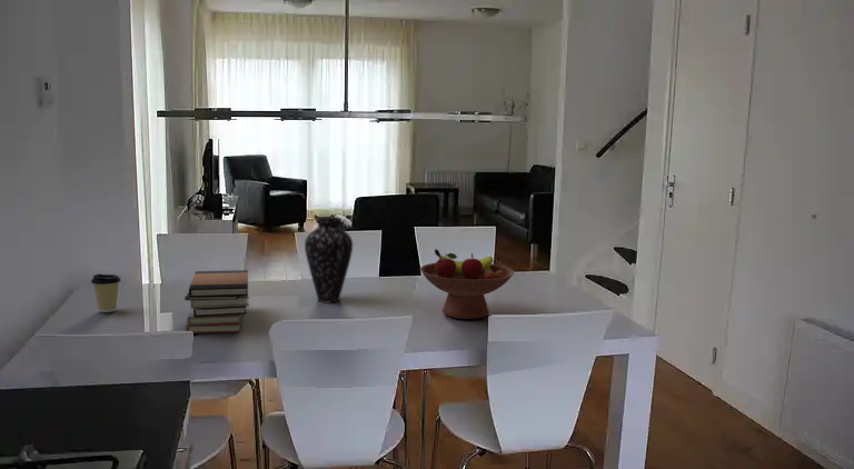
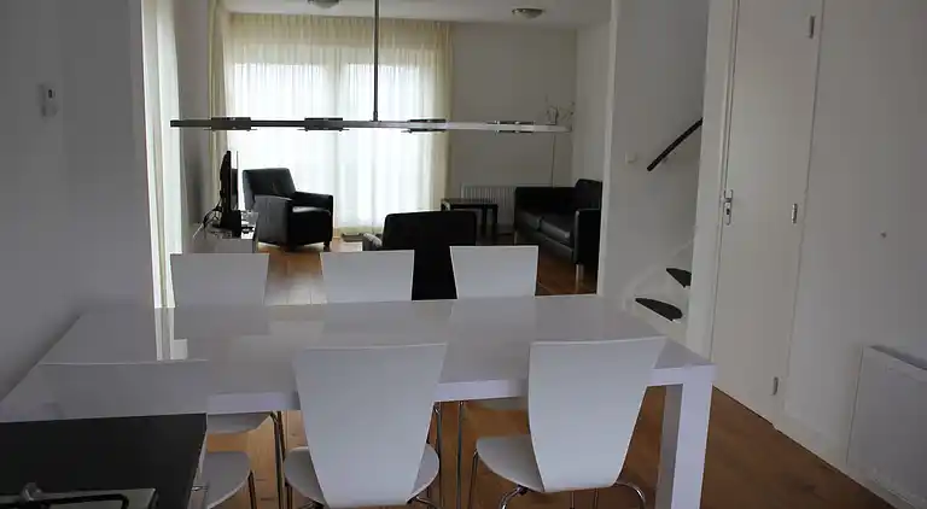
- book stack (219, 299)
- vase (328, 259)
- coffee cup (106, 292)
- fruit bowl (466, 283)
